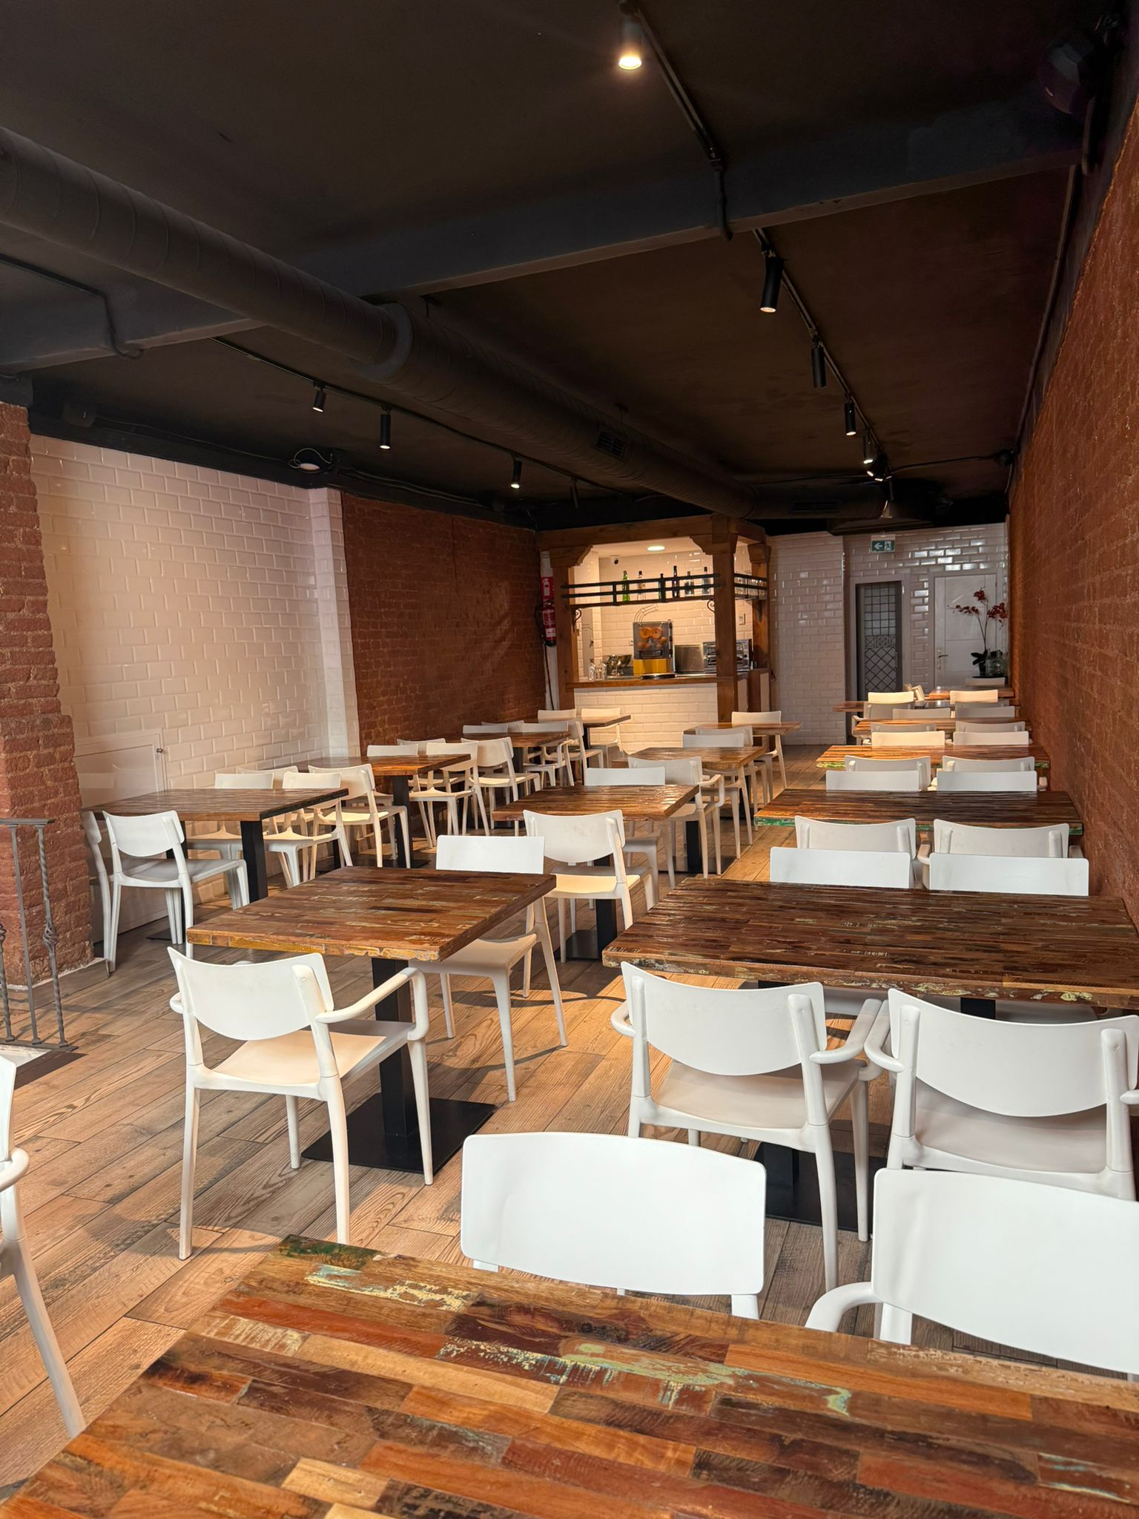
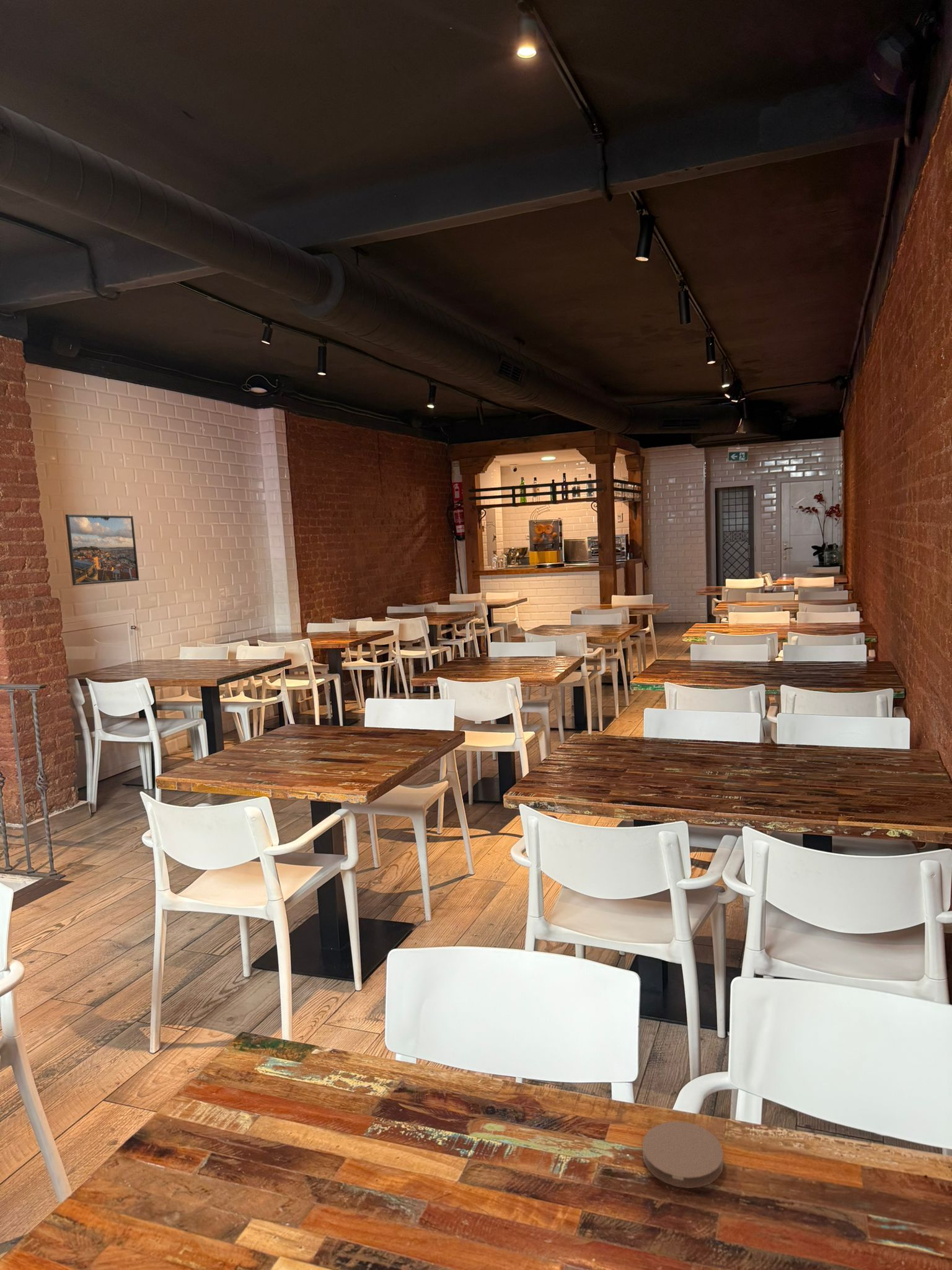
+ coaster (682, 1153)
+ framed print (104, 549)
